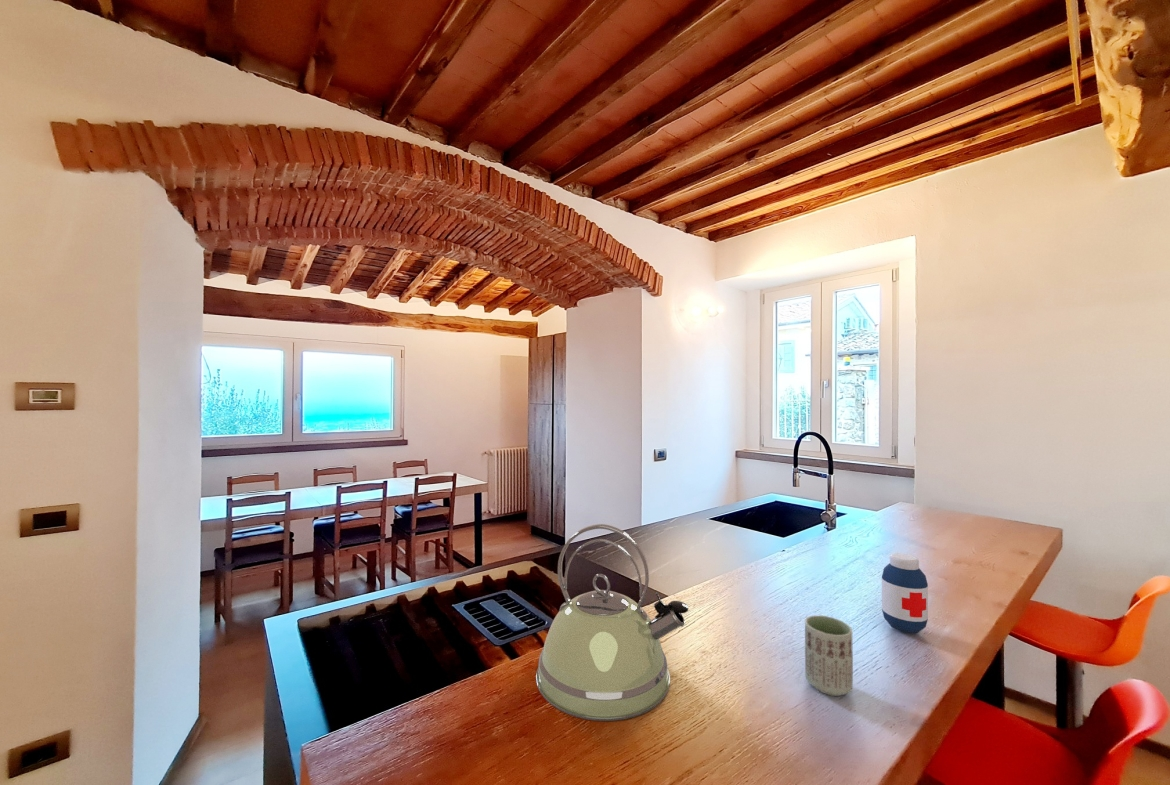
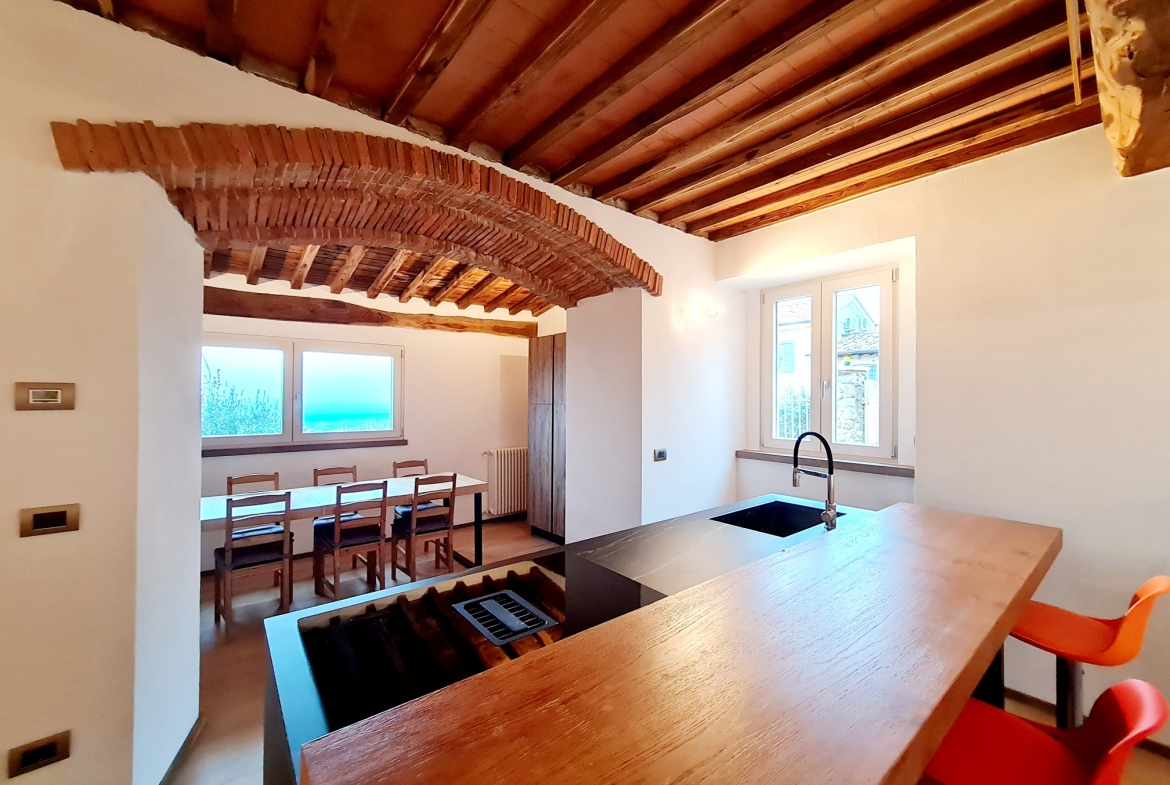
- kettle (611, 600)
- medicine bottle (904, 592)
- cup (828, 655)
